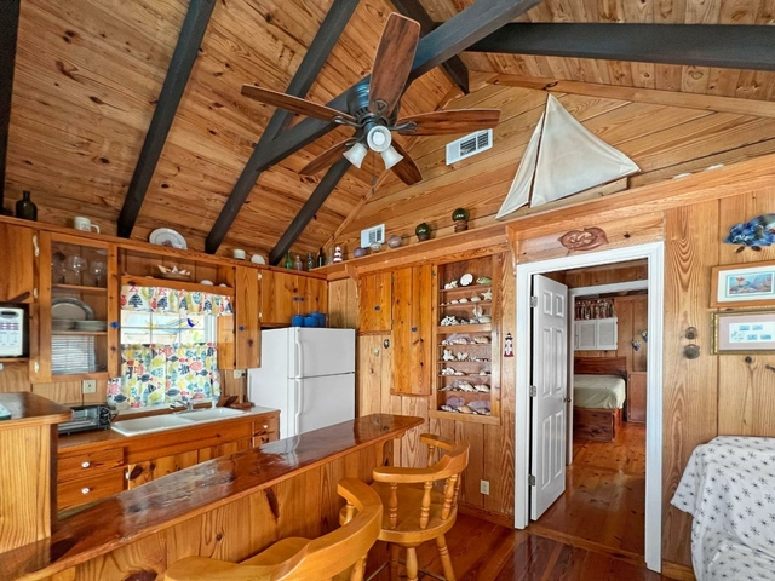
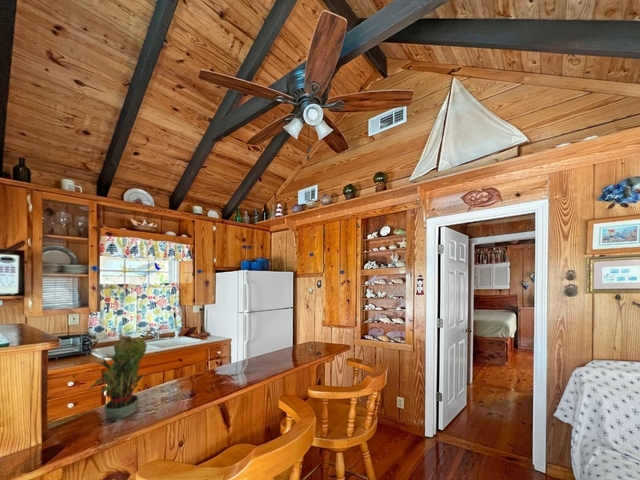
+ potted plant (120, 372)
